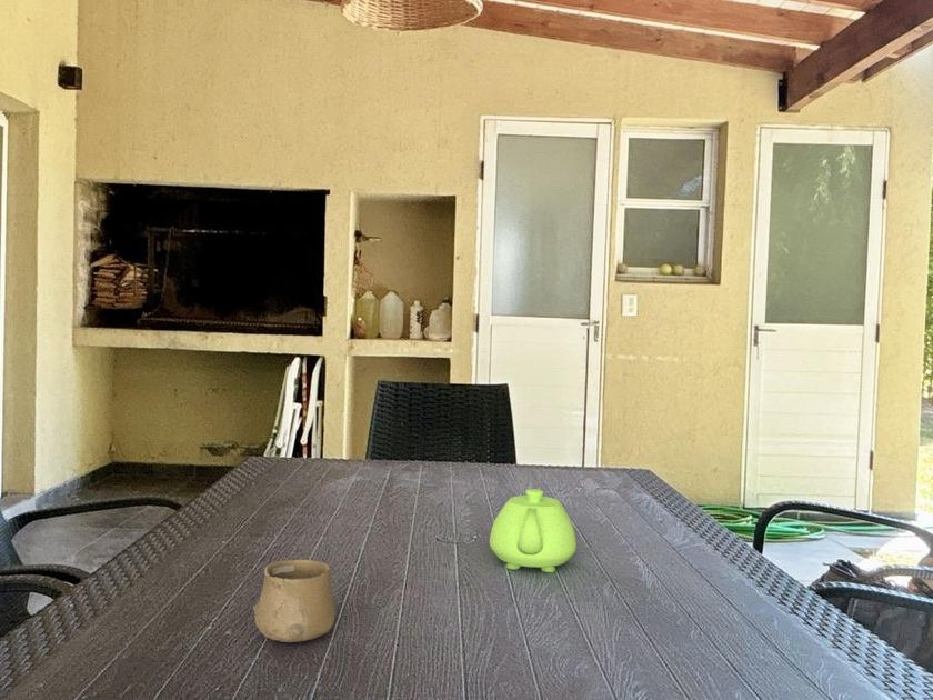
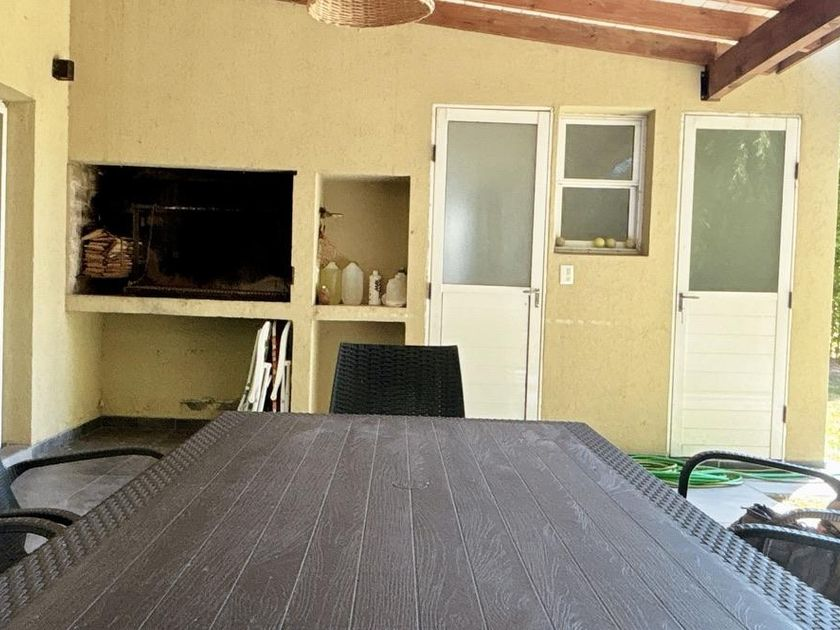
- teapot (532, 528)
- cup (297, 601)
